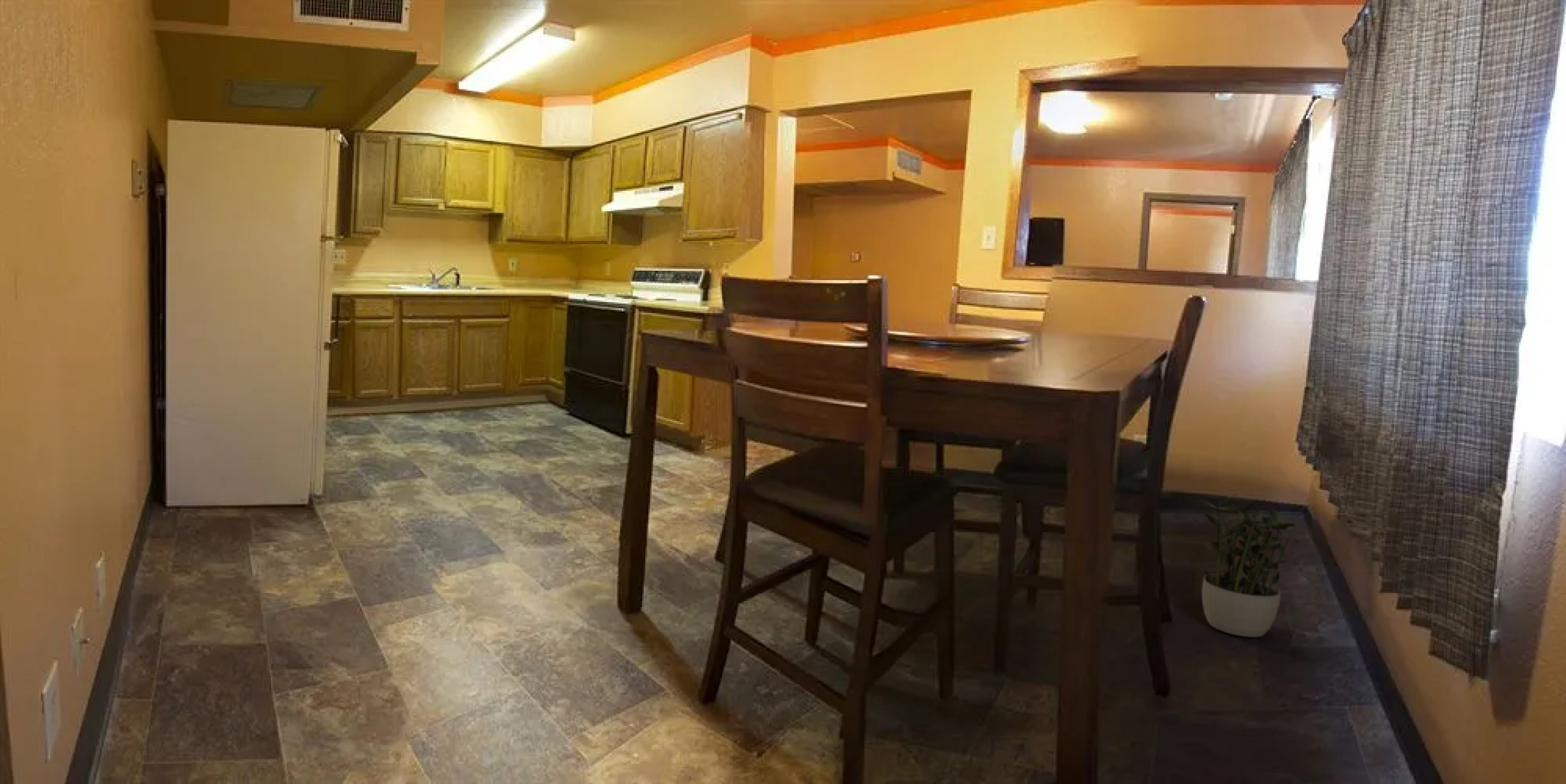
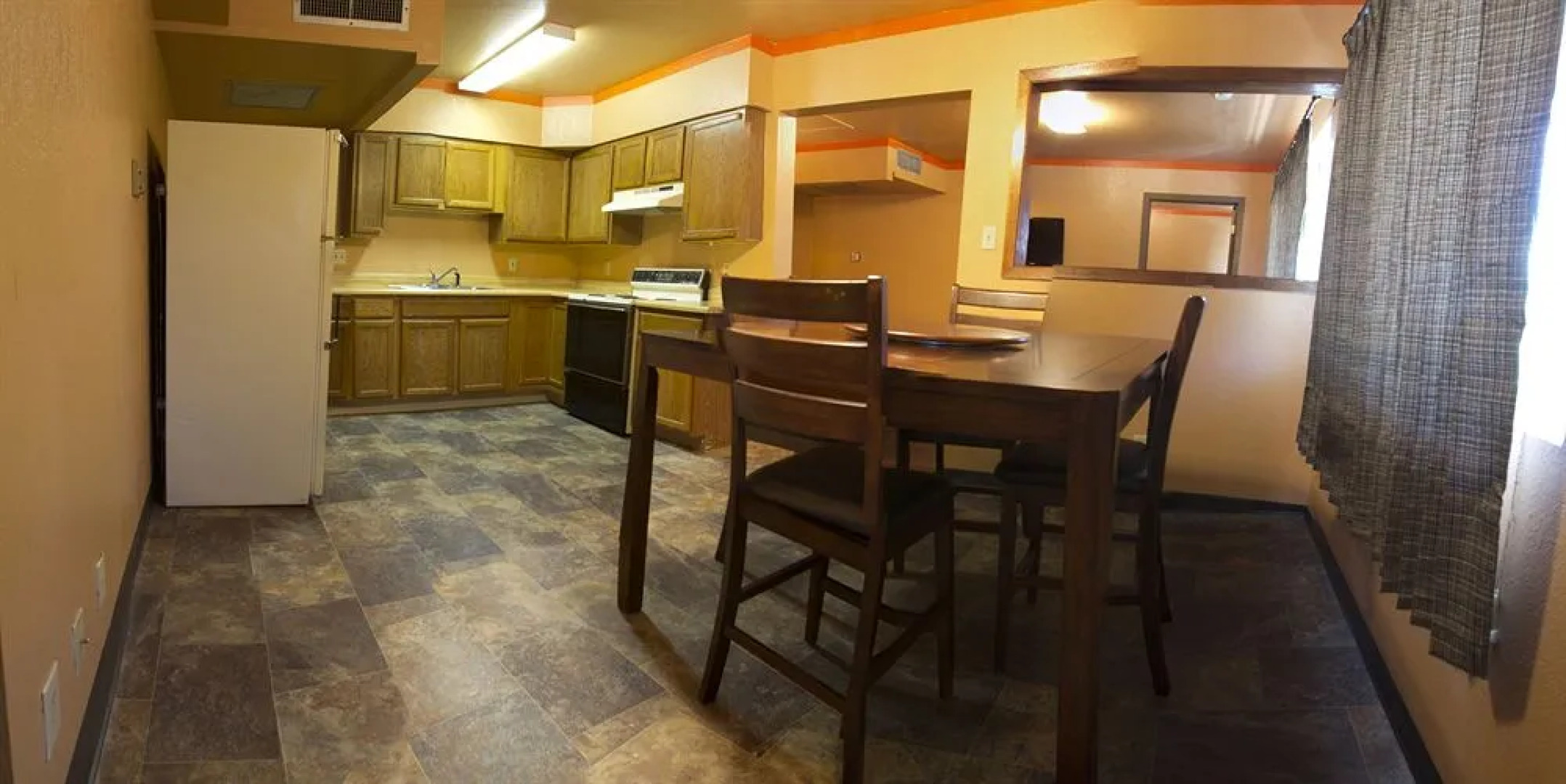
- potted plant (1245, 561)
